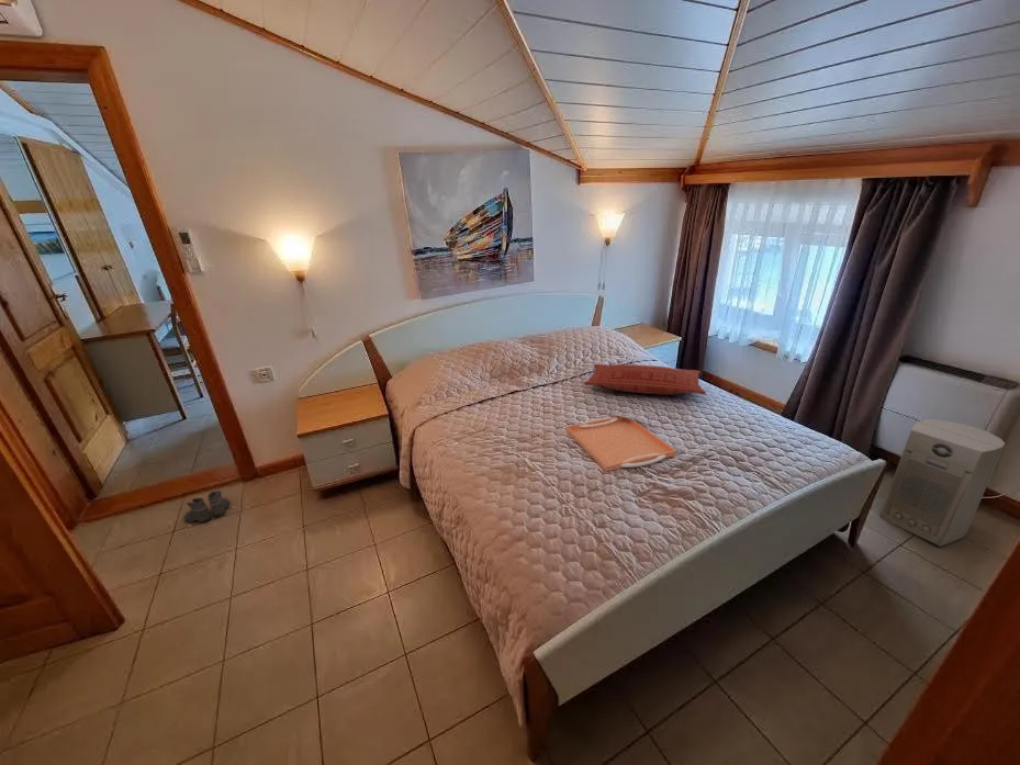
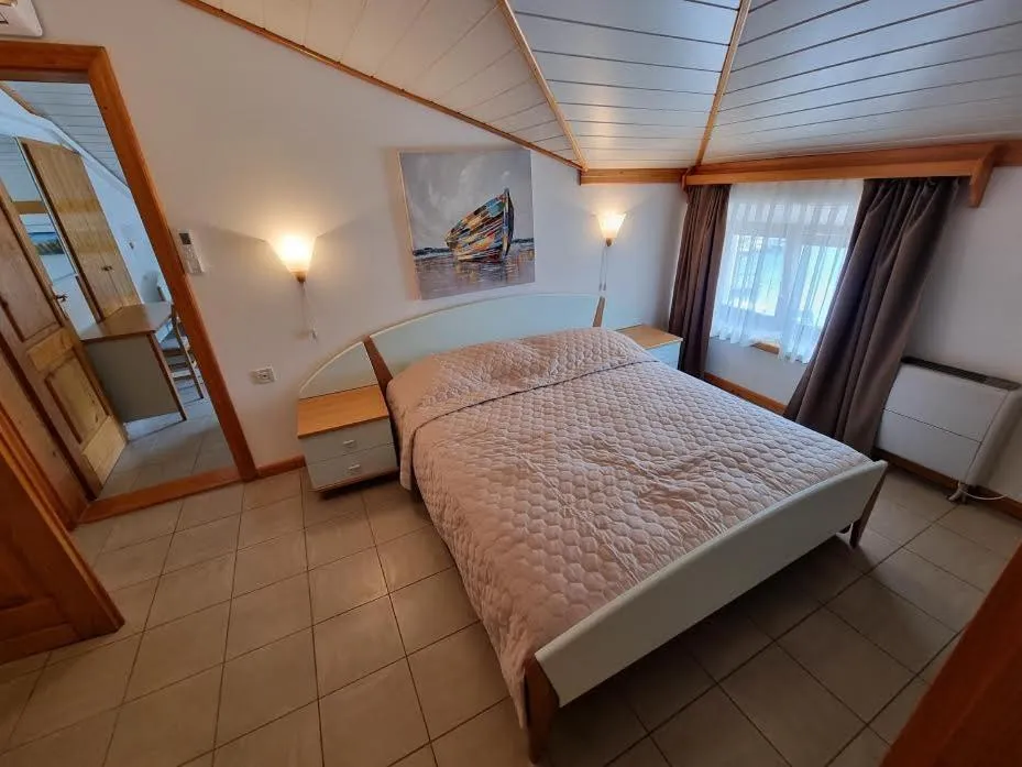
- fan (940, 477)
- boots (210, 503)
- pillow (643, 379)
- serving tray (617, 439)
